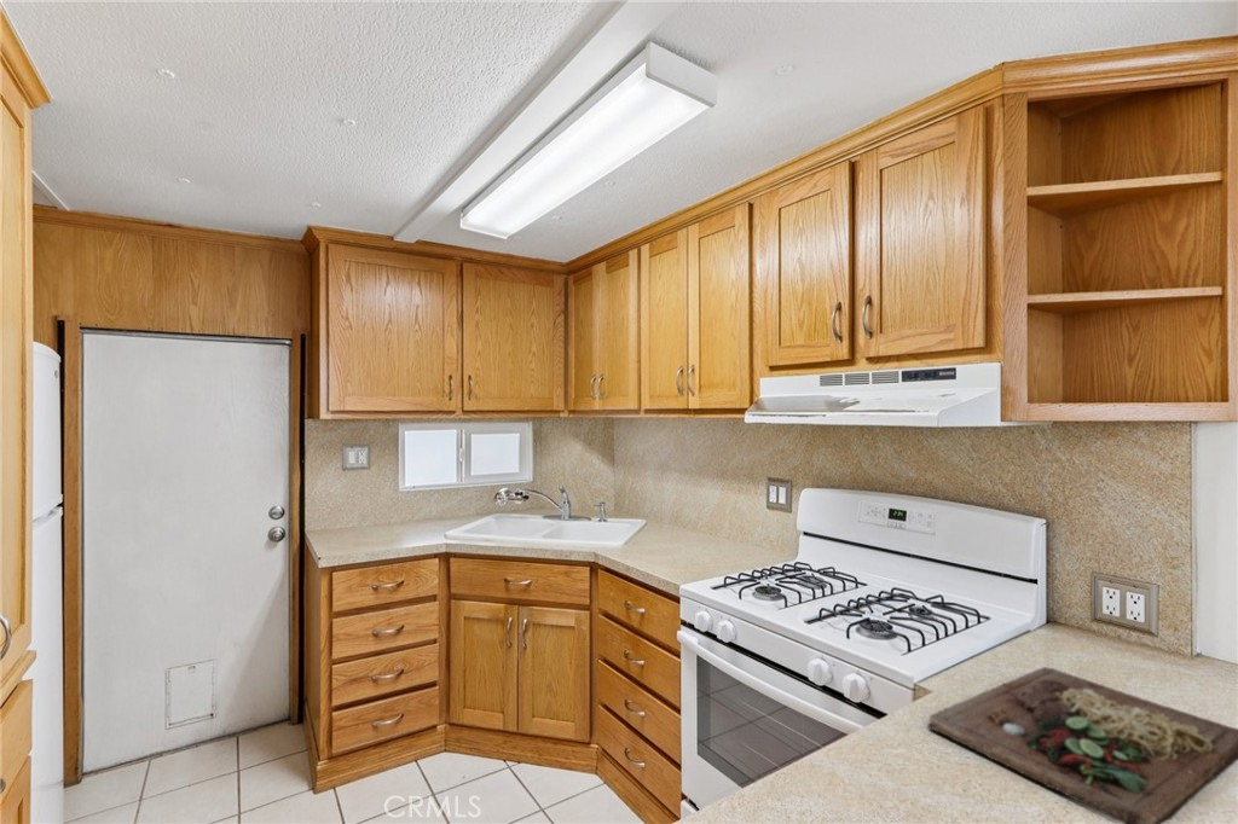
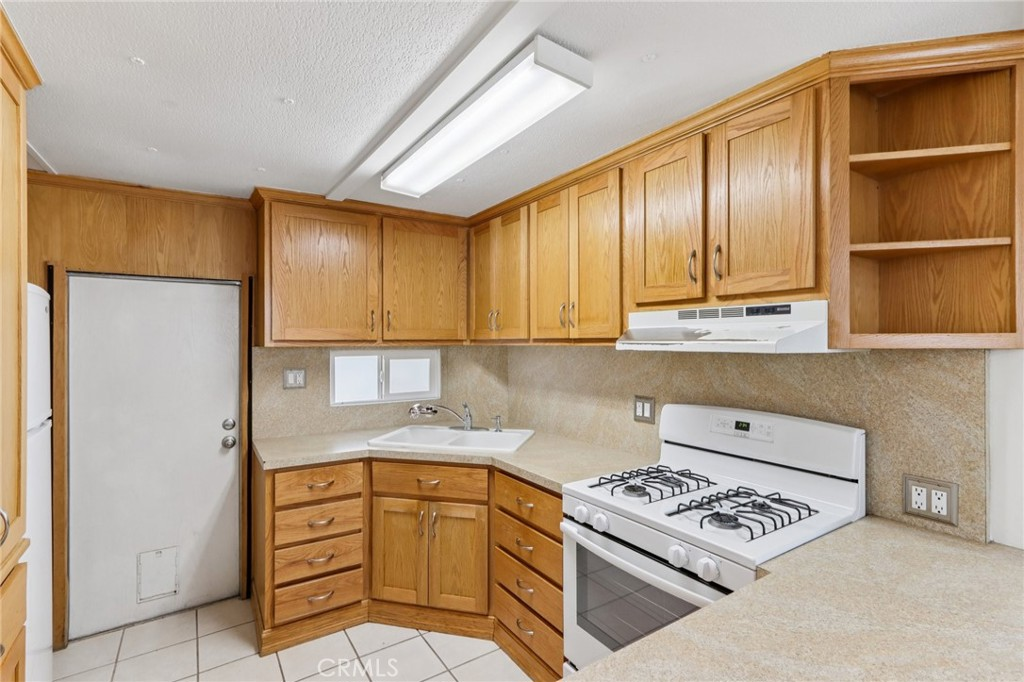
- cutting board (1084, 716)
